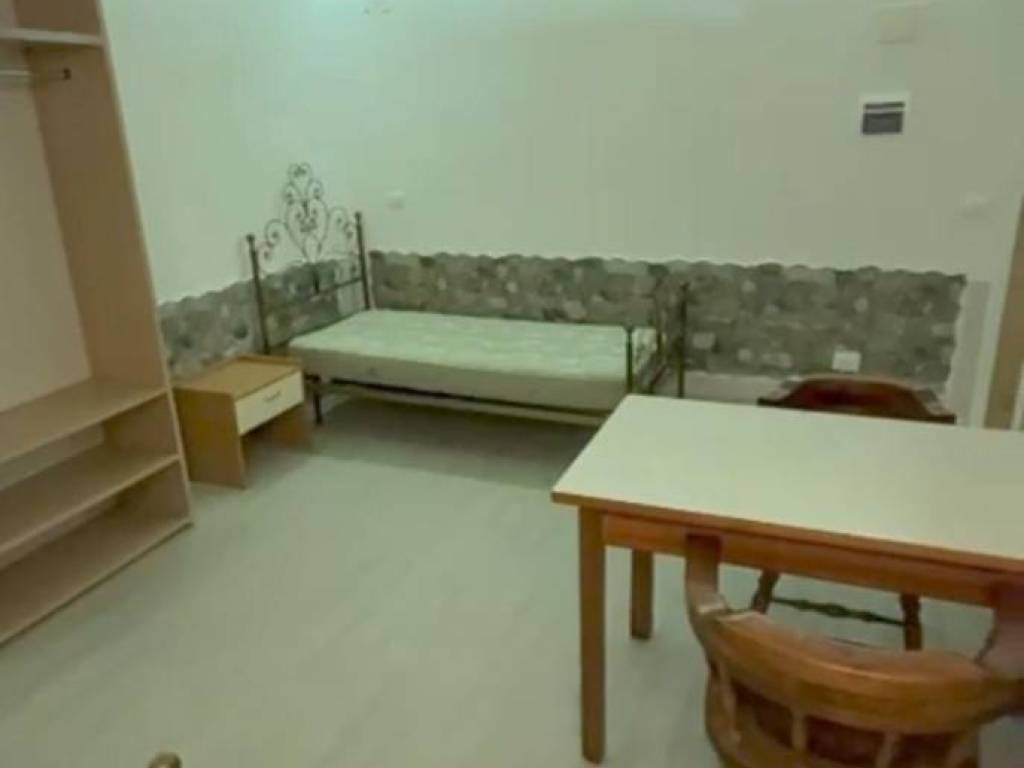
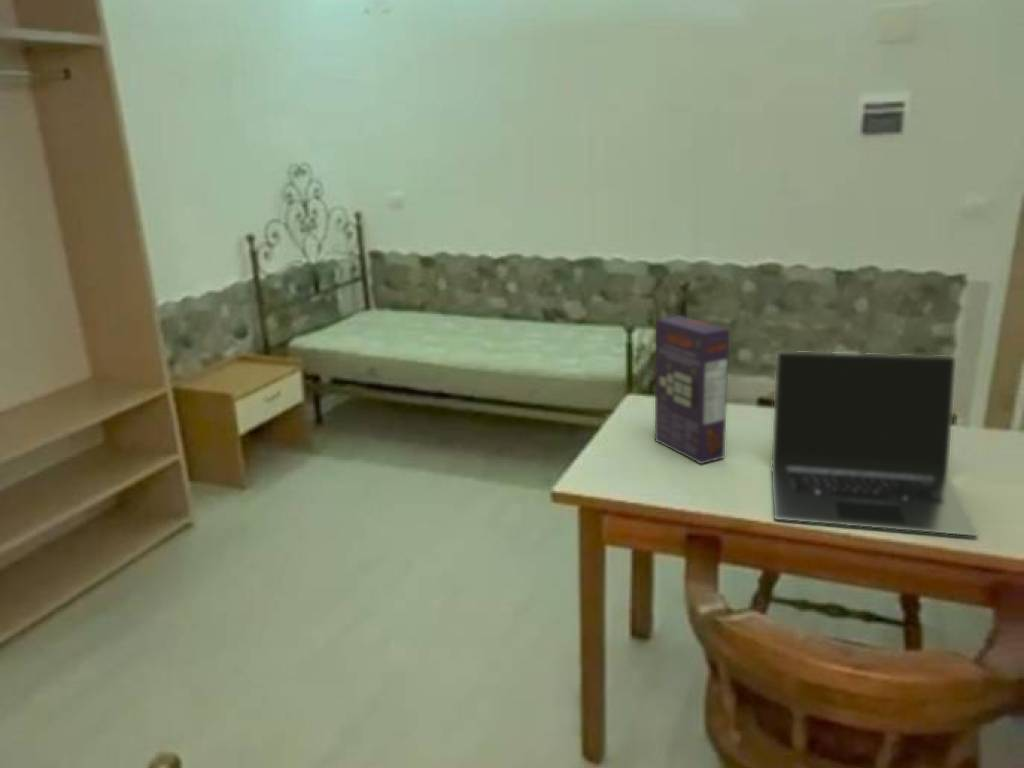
+ cereal box (689, 387)
+ laptop (868, 435)
